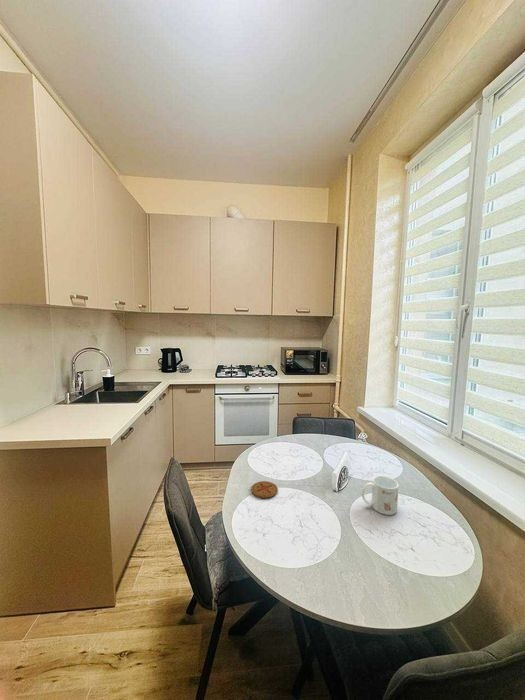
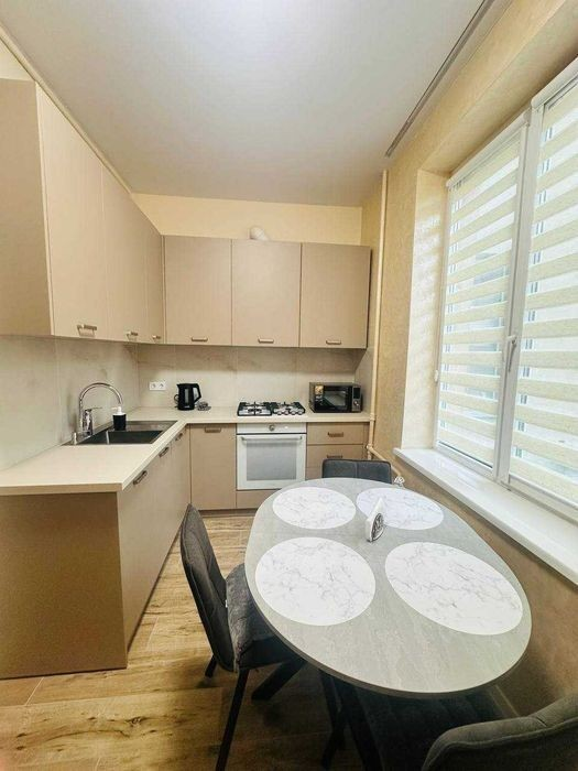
- mug (379, 494)
- coaster (264, 489)
